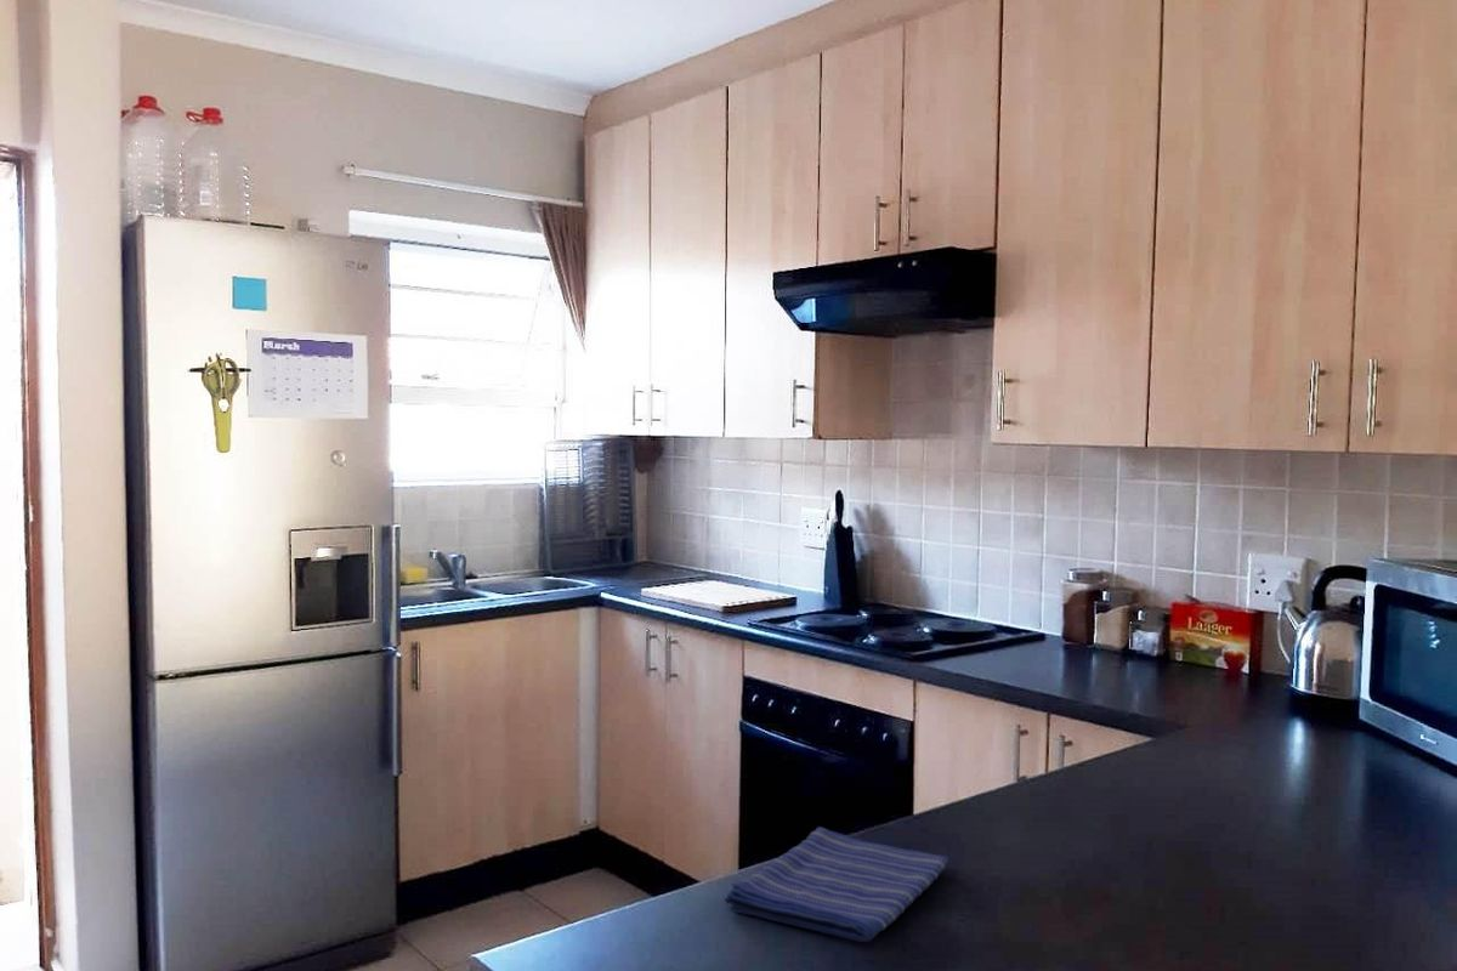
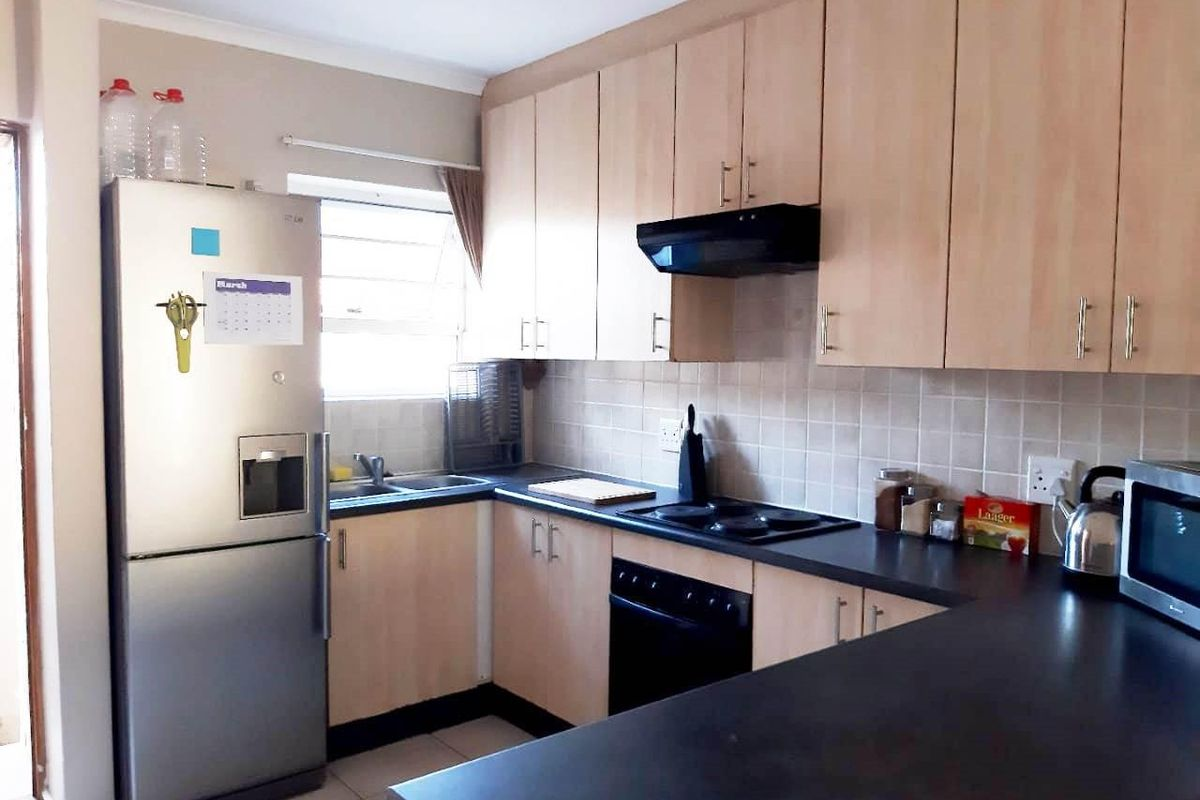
- dish towel (840, 876)
